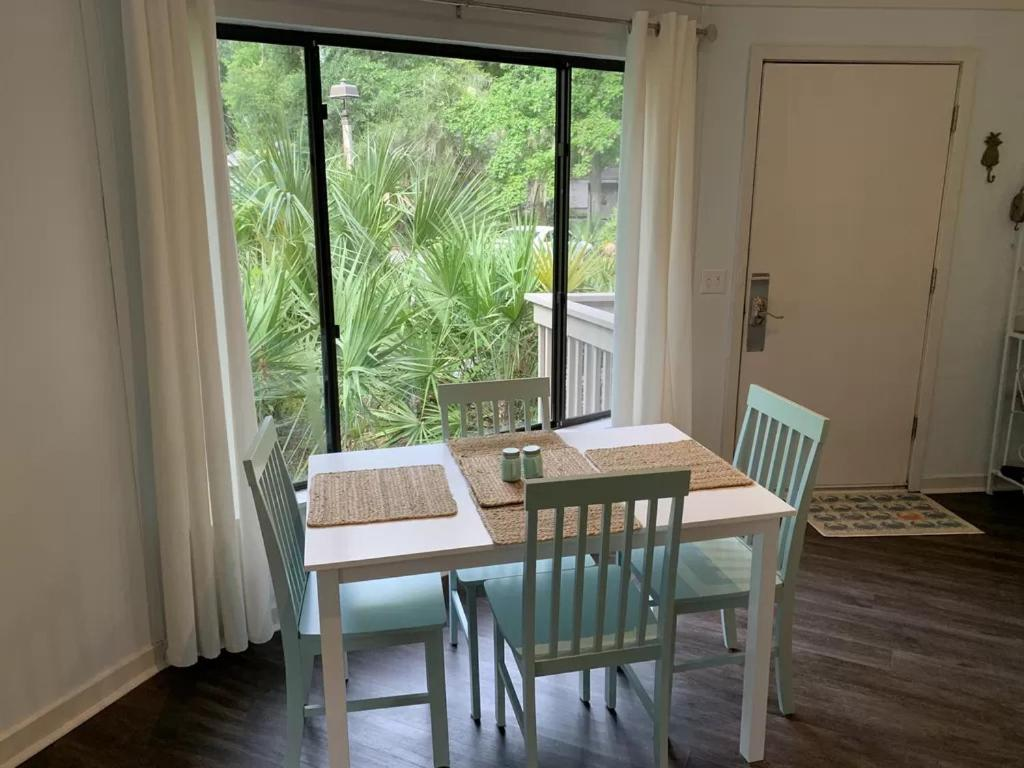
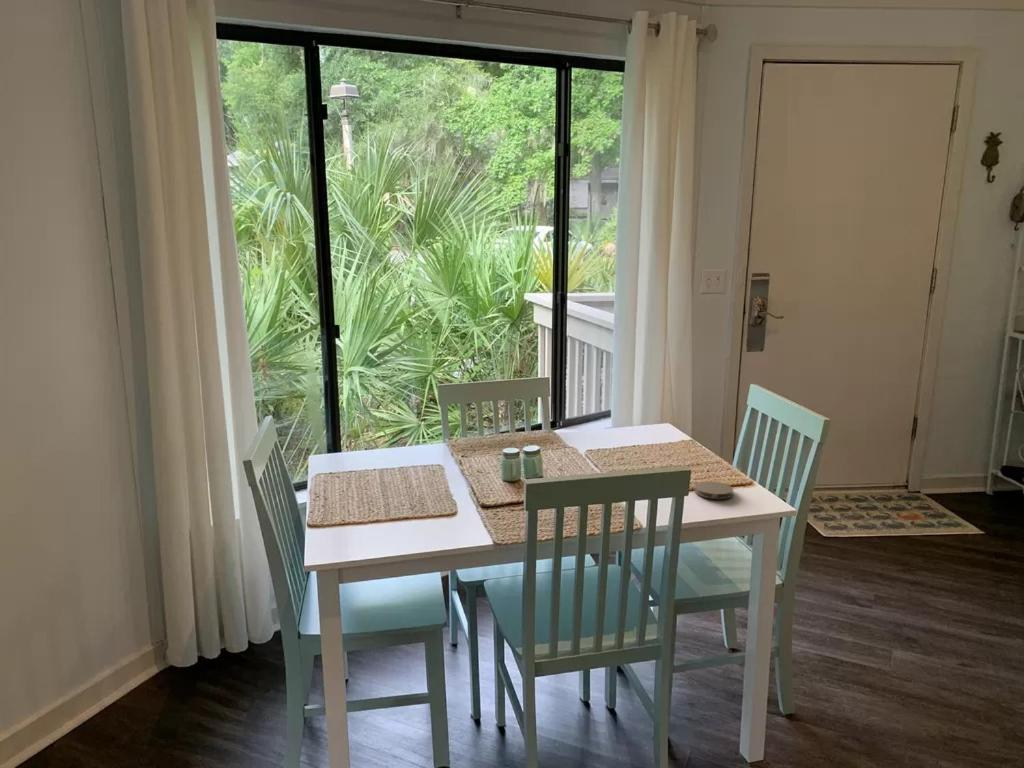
+ coaster (713, 490)
